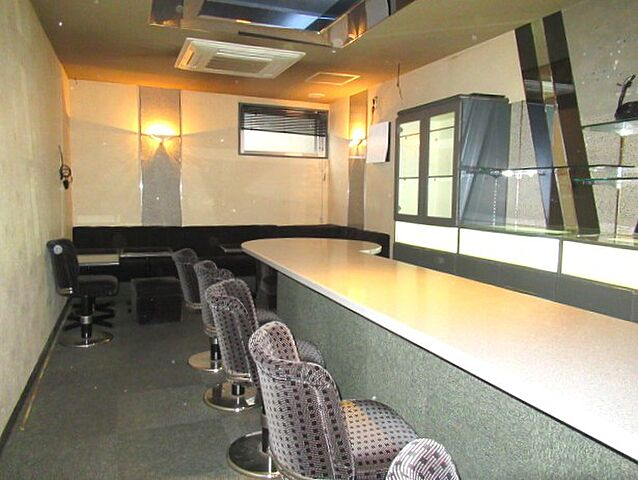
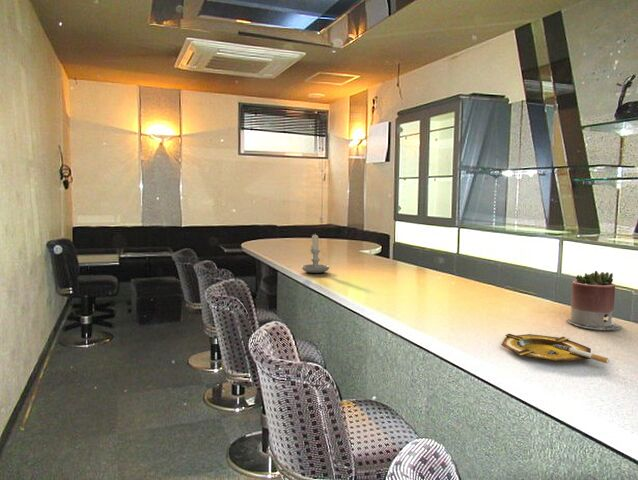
+ succulent planter (595, 297)
+ candle (315, 252)
+ ashtray (549, 348)
